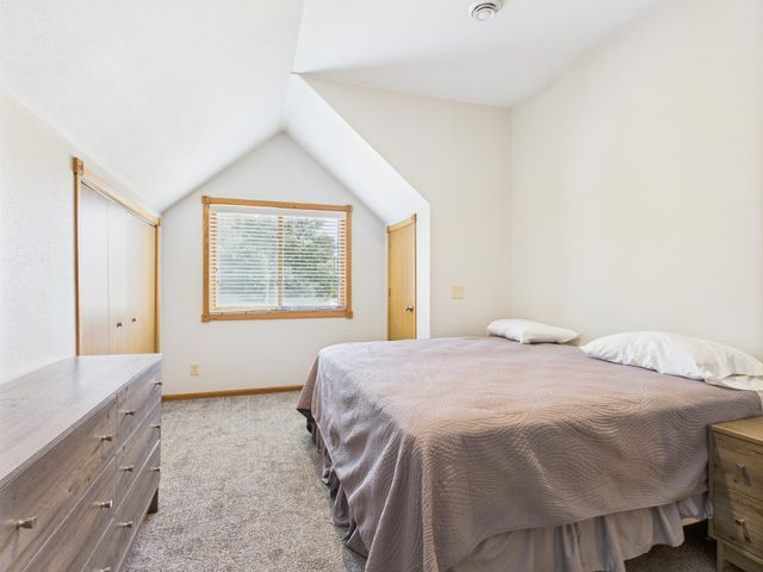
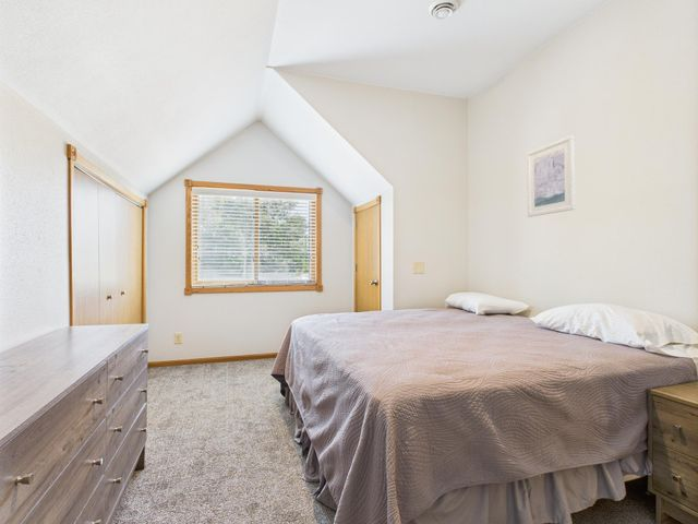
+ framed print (549, 179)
